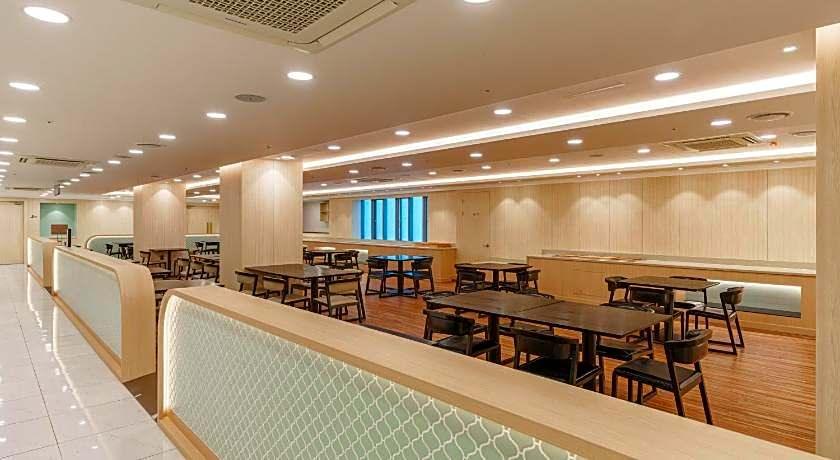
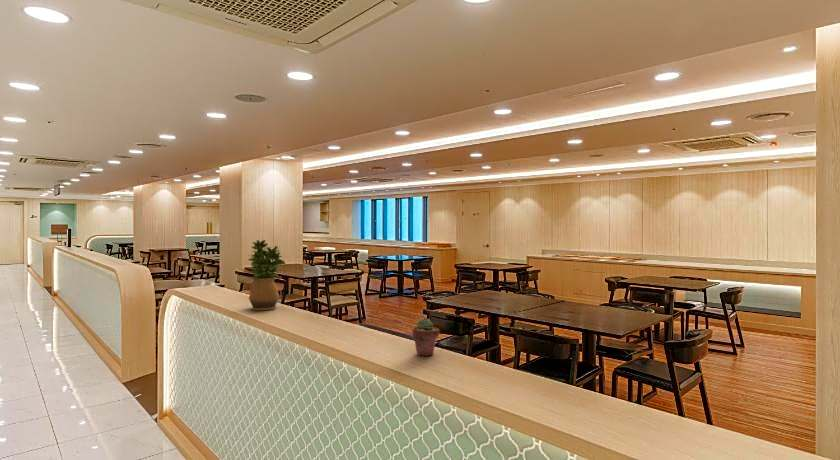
+ potted plant (265, 274)
+ potted succulent (425, 335)
